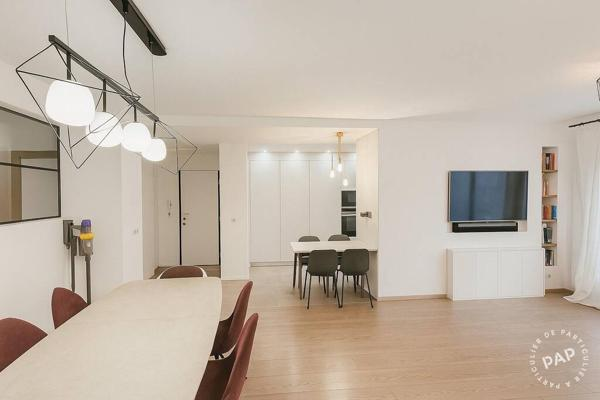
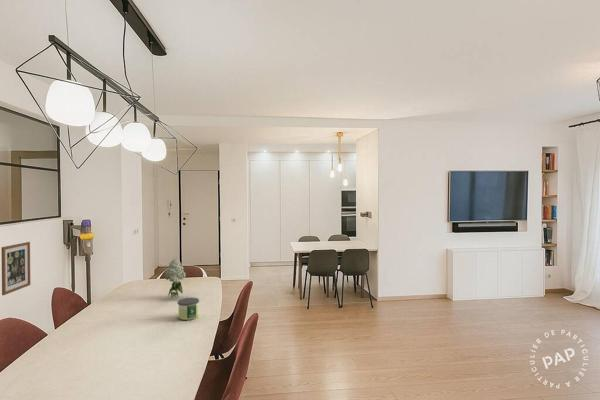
+ candle (188, 308)
+ flower (175, 278)
+ wall art (16, 267)
